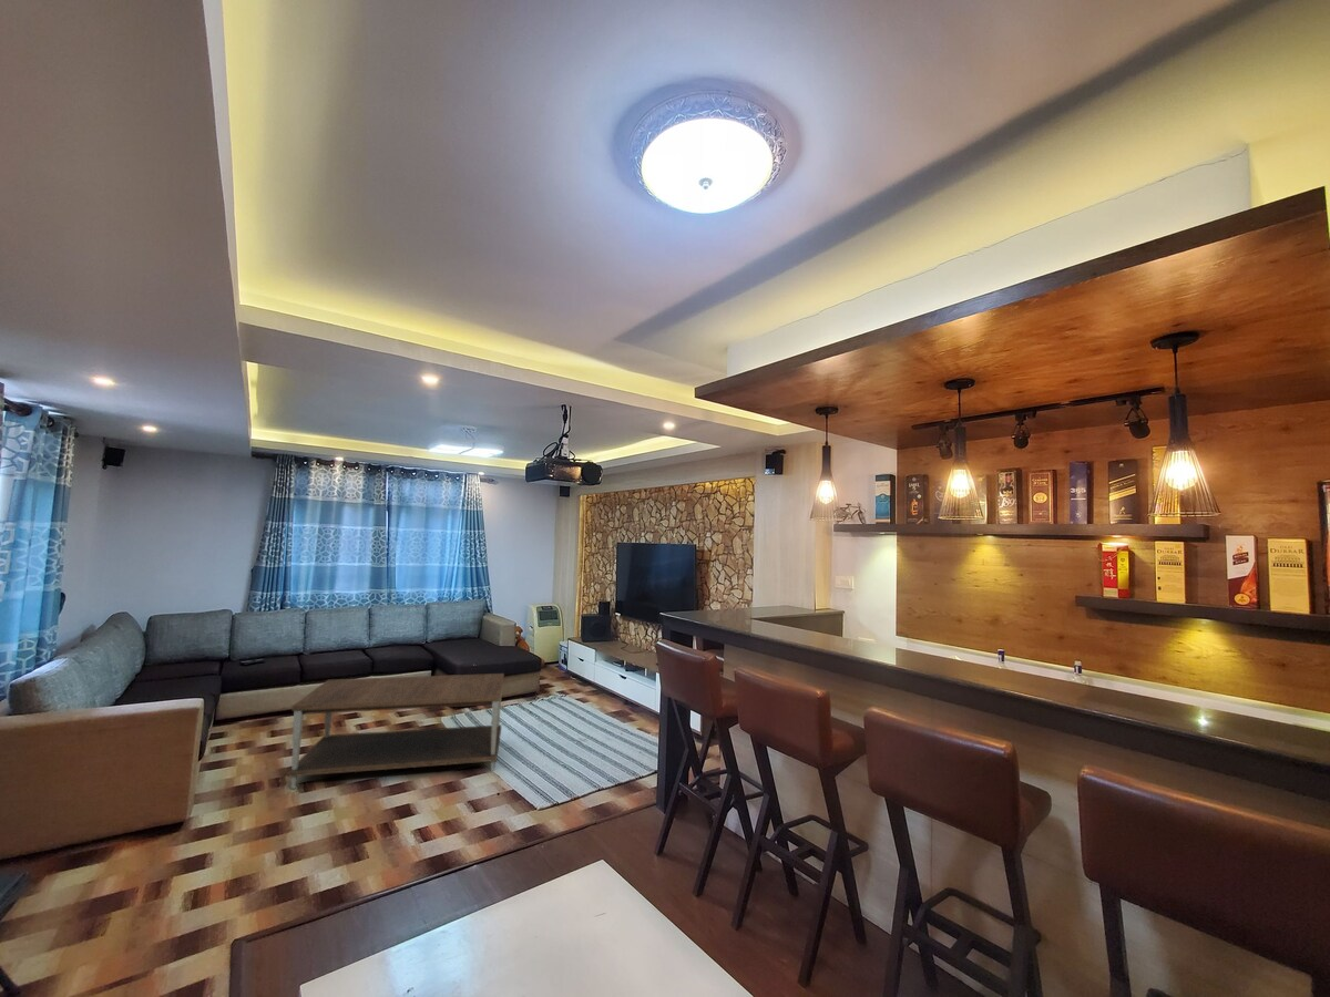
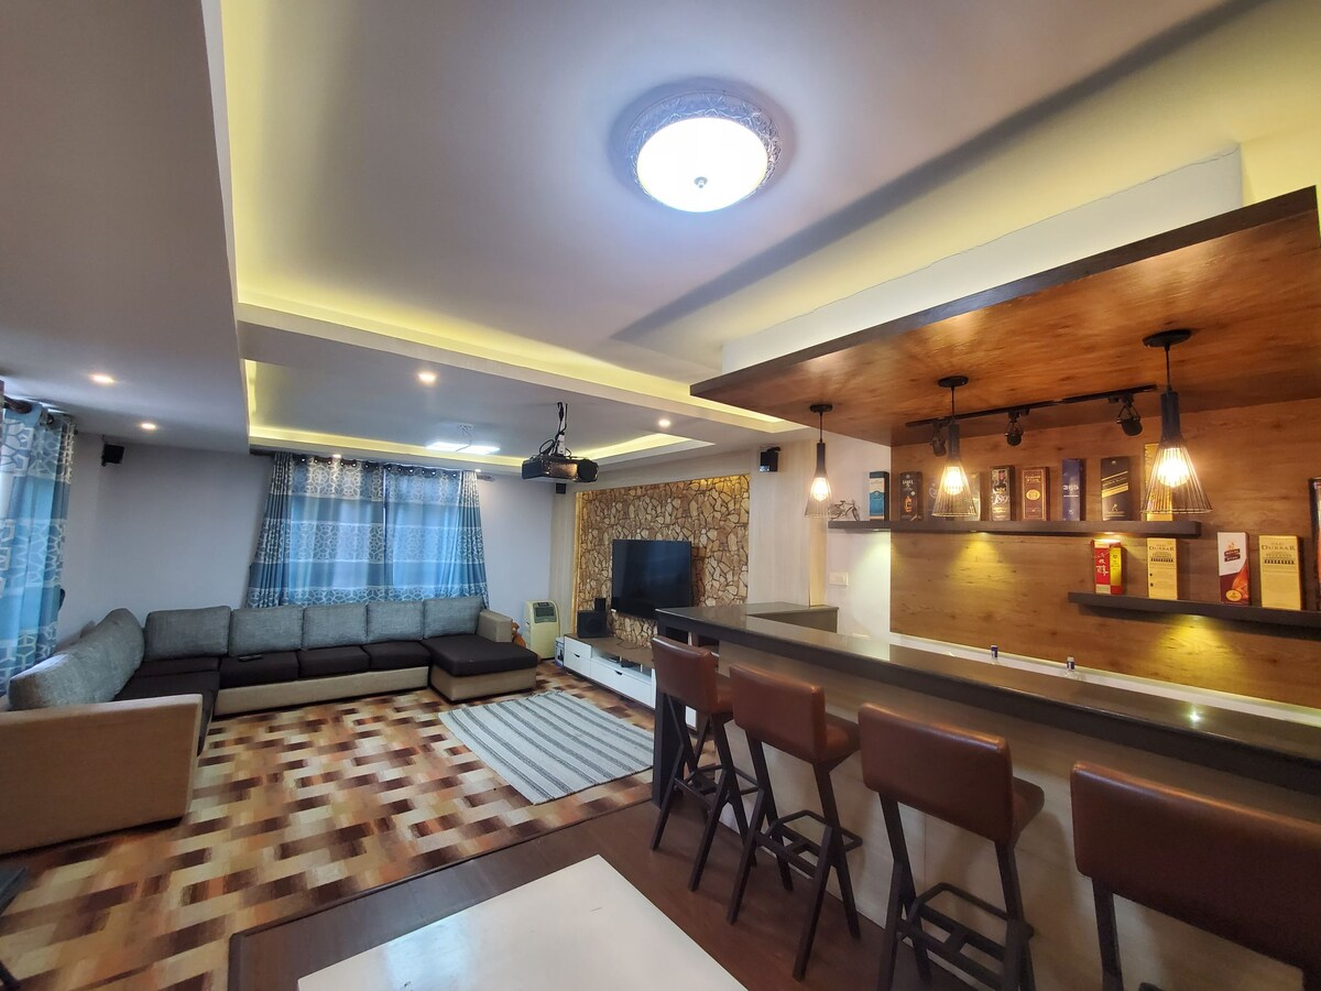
- coffee table (408, 730)
